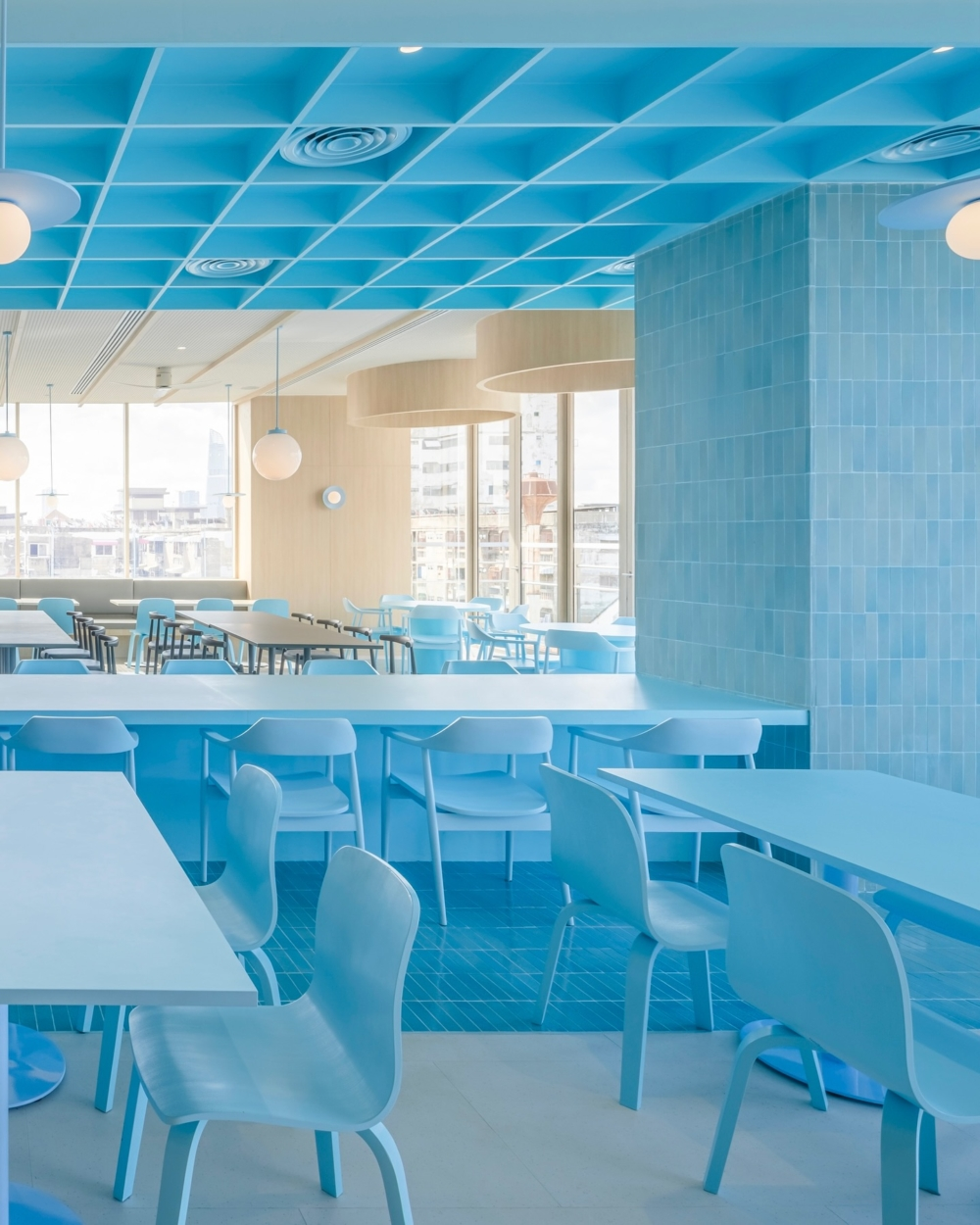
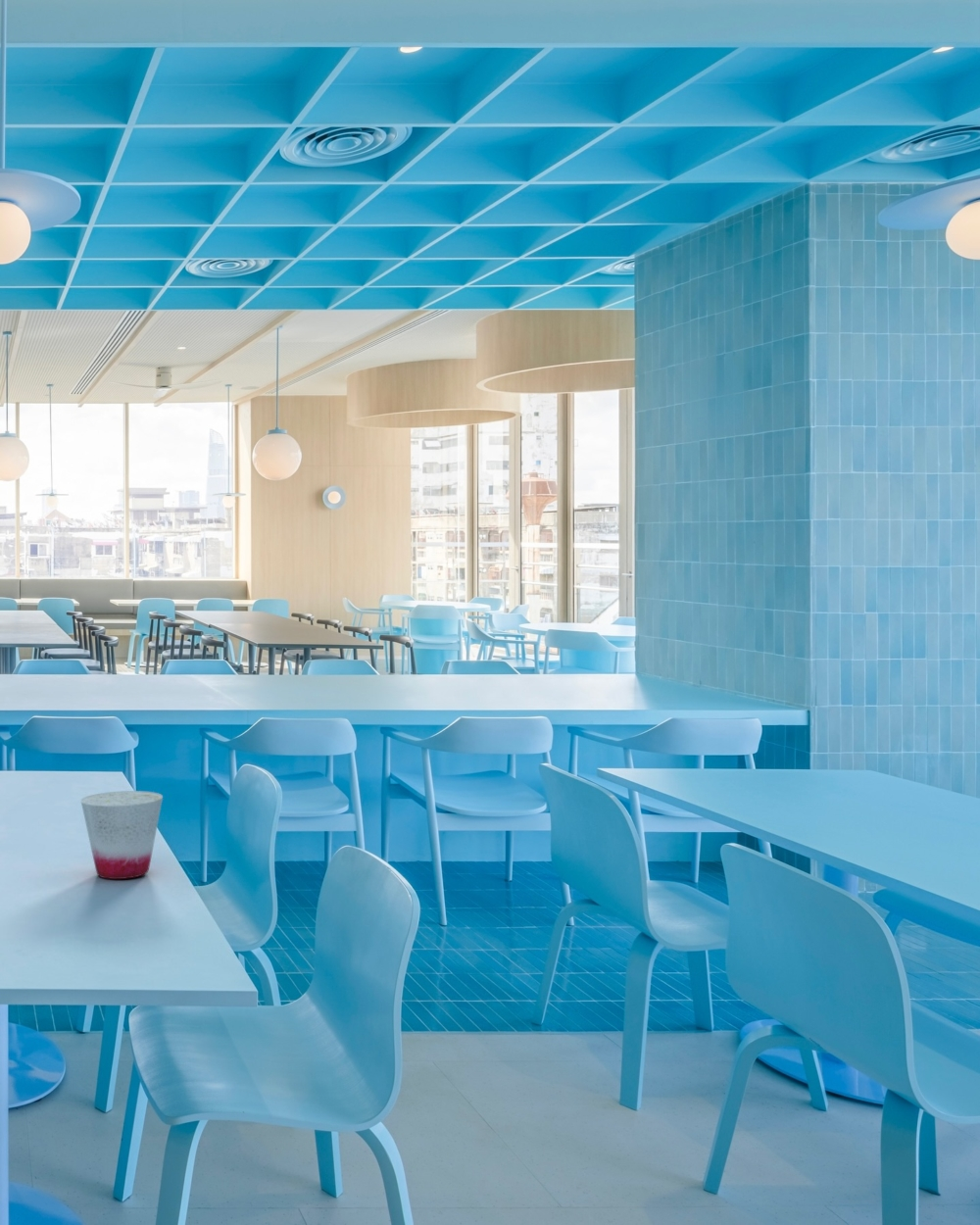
+ cup (122, 836)
